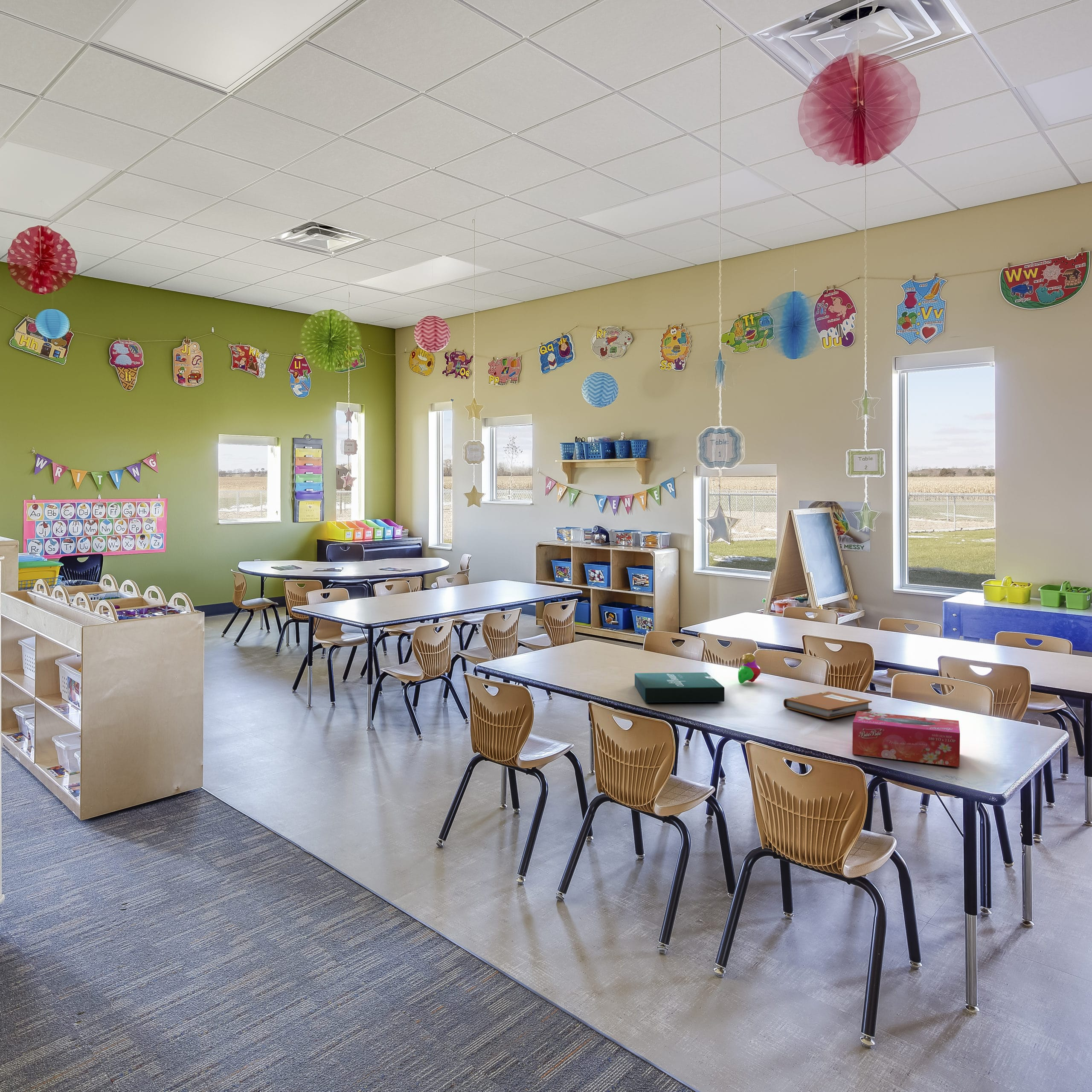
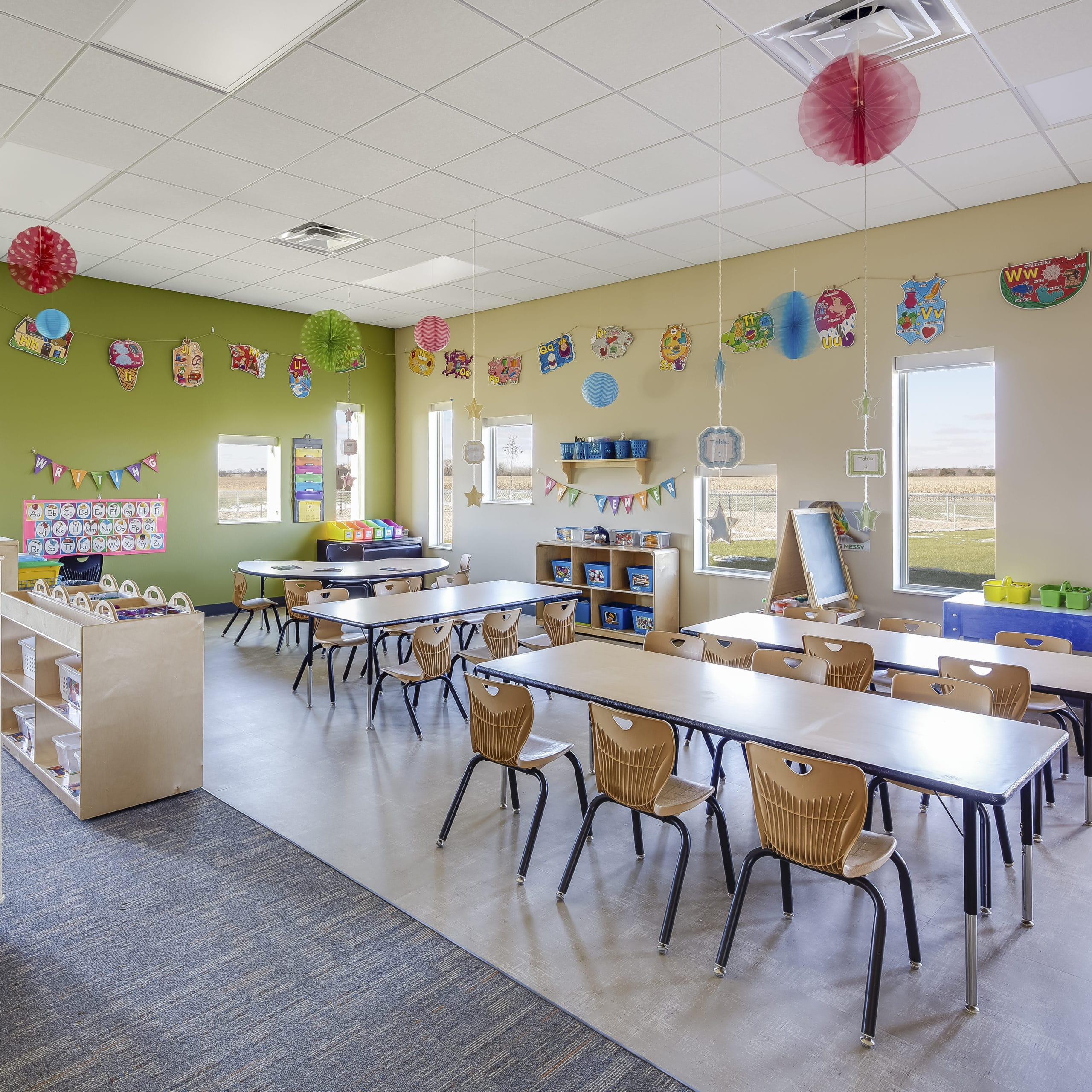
- pizza box (677, 686)
- toy blocks (748, 668)
- tissue box (905, 737)
- notebook (828, 704)
